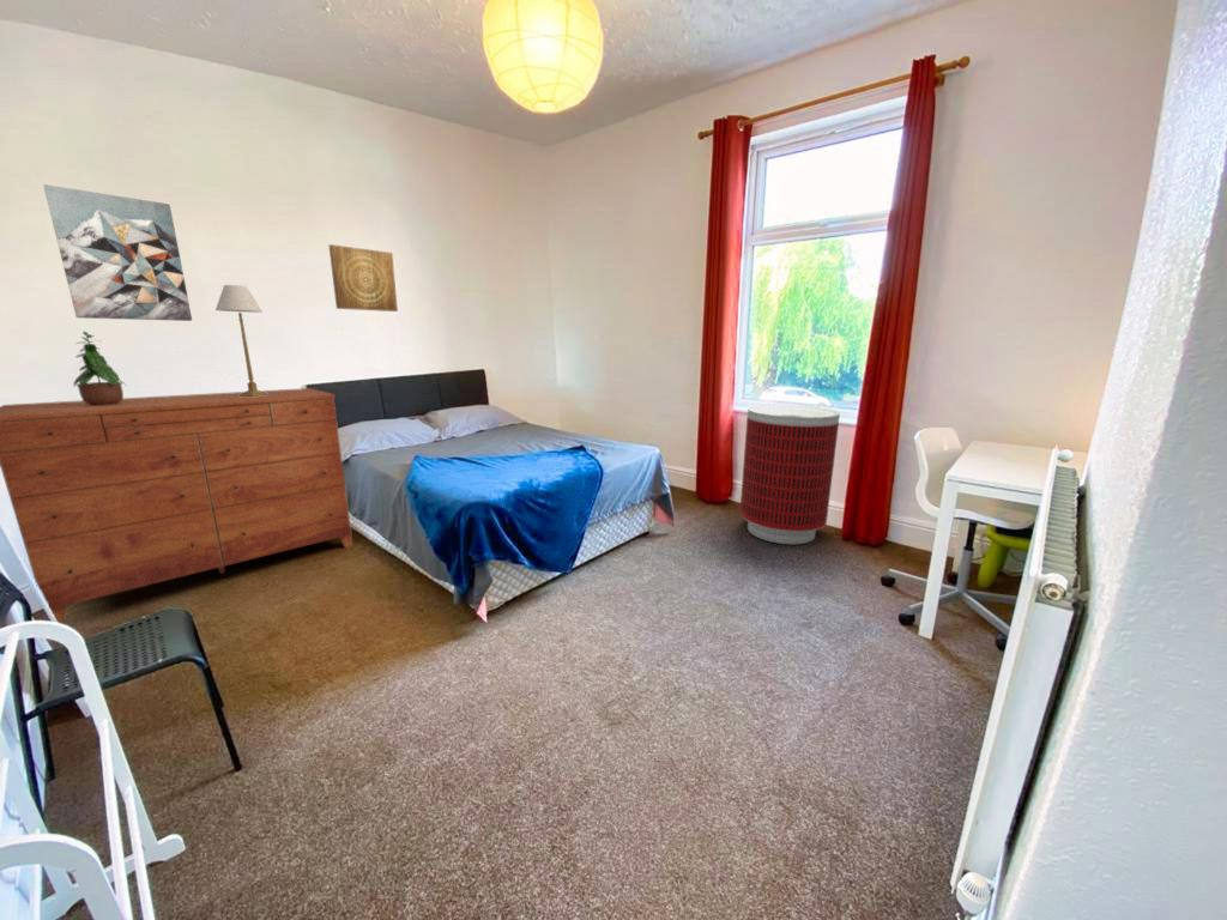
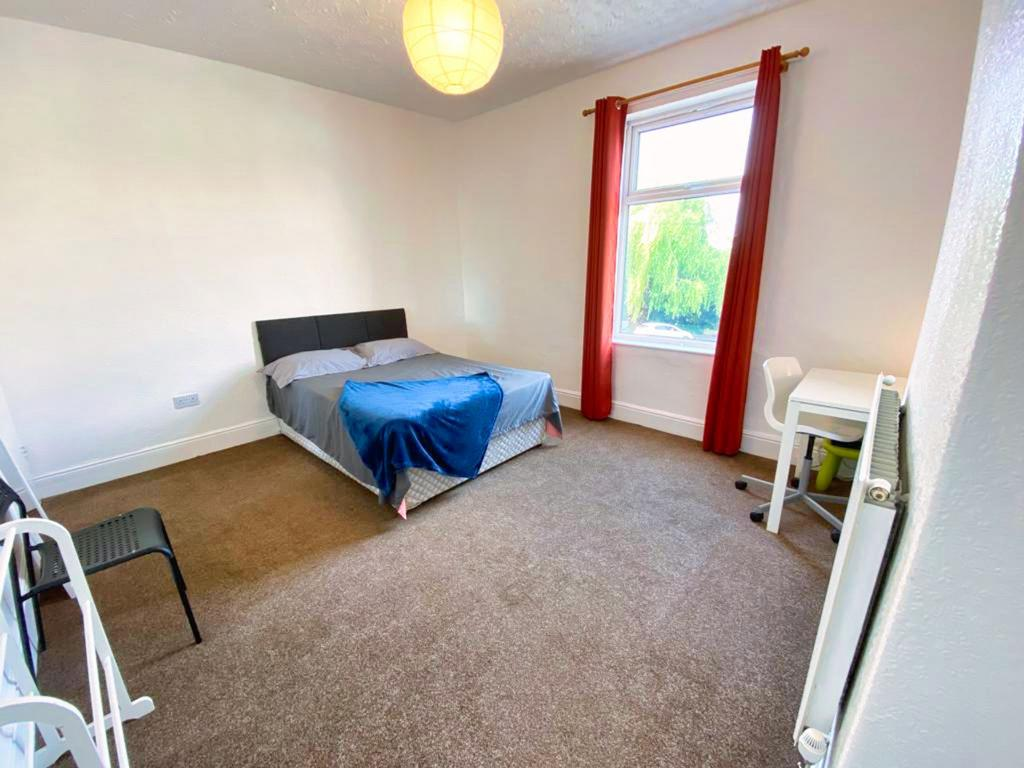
- wall art (364, 279)
- dresser (204, 488)
- trash can (786, 472)
- potted plant (97, 368)
- wall art (123, 259)
- table lamp (244, 341)
